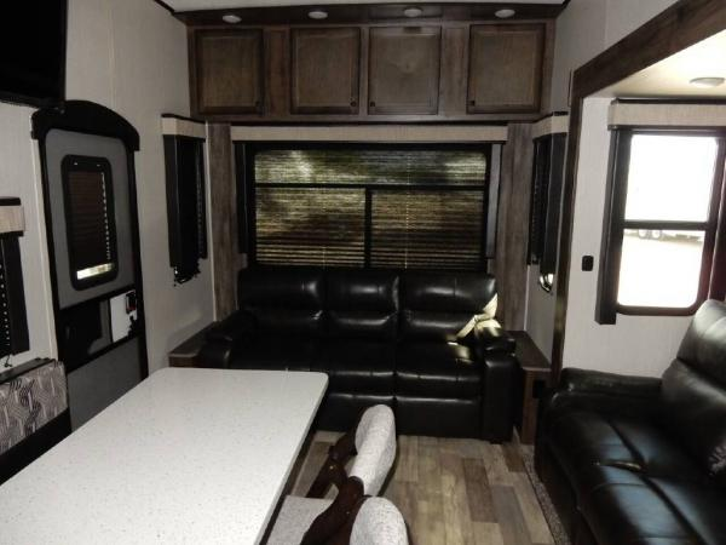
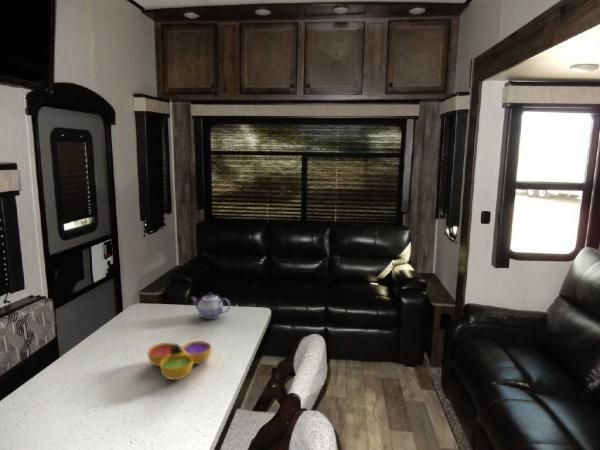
+ decorative bowl (175, 353)
+ teapot (210, 304)
